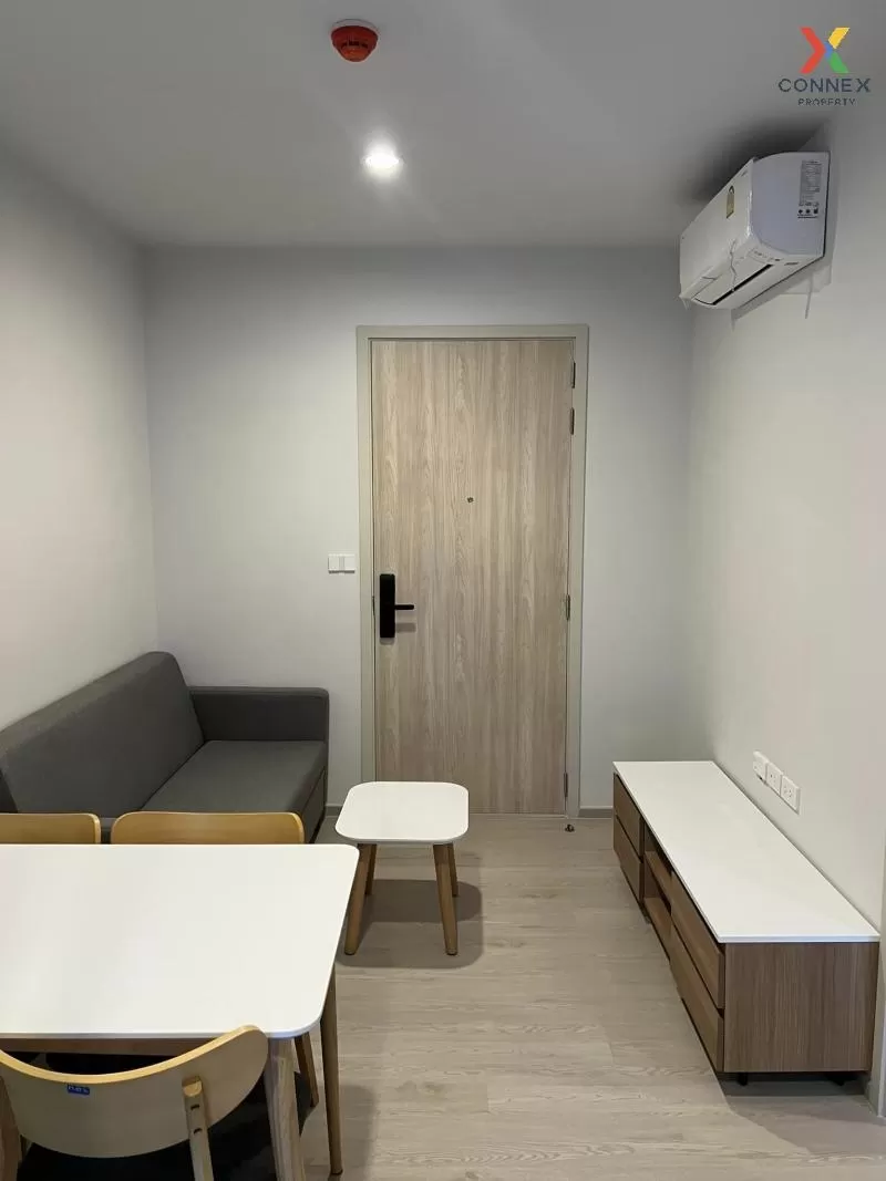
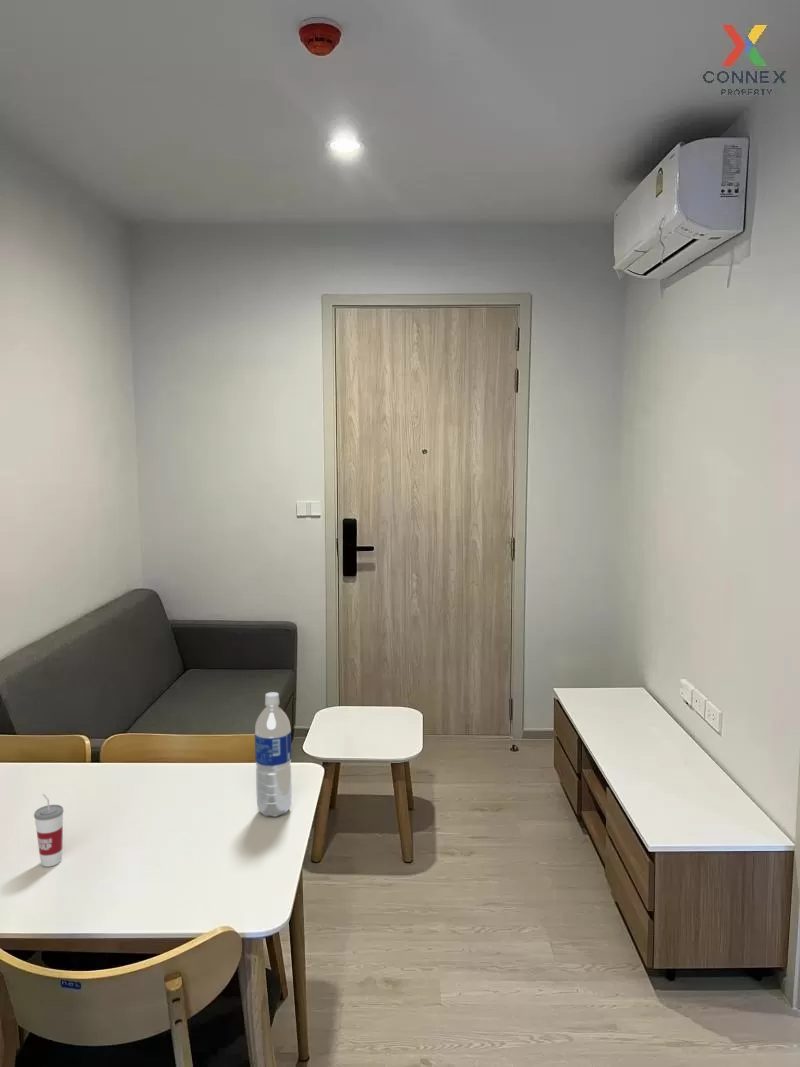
+ water bottle (273, 753)
+ cup (49, 827)
